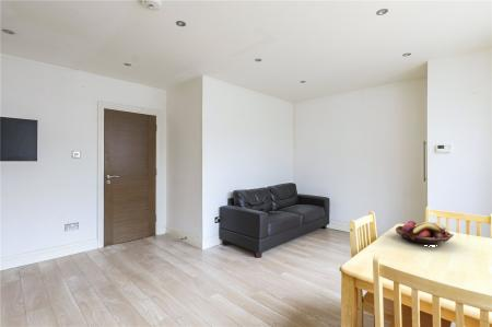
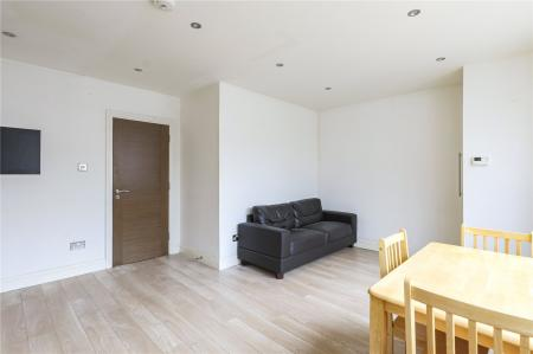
- fruit basket (422, 231)
